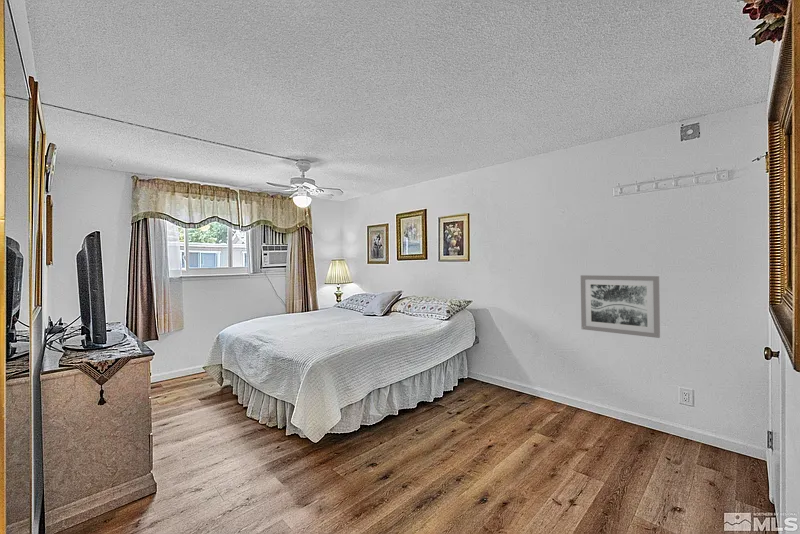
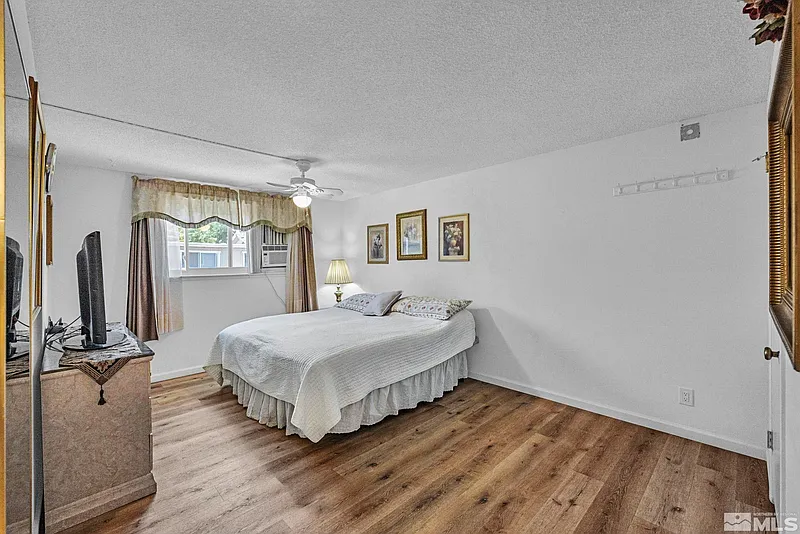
- wall art (617, 304)
